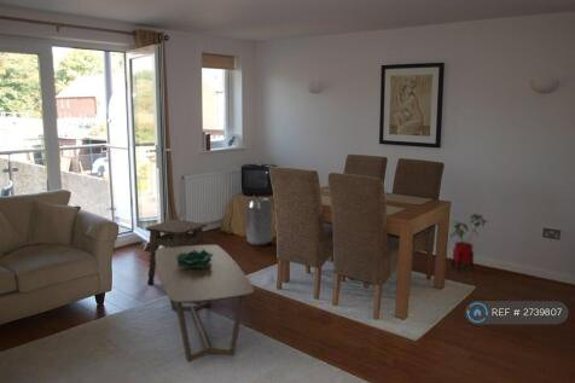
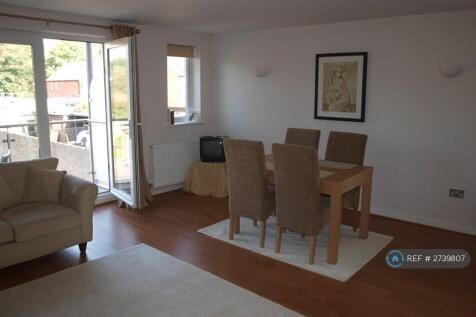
- decorative bowl (194, 259)
- coffee table (199, 298)
- house plant (466, 242)
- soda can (259, 221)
- side table (175, 246)
